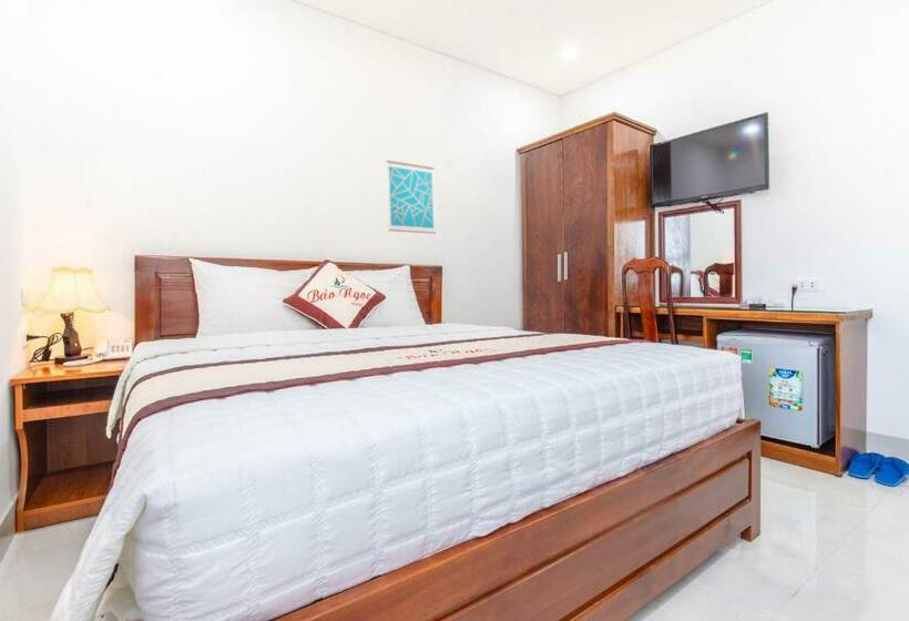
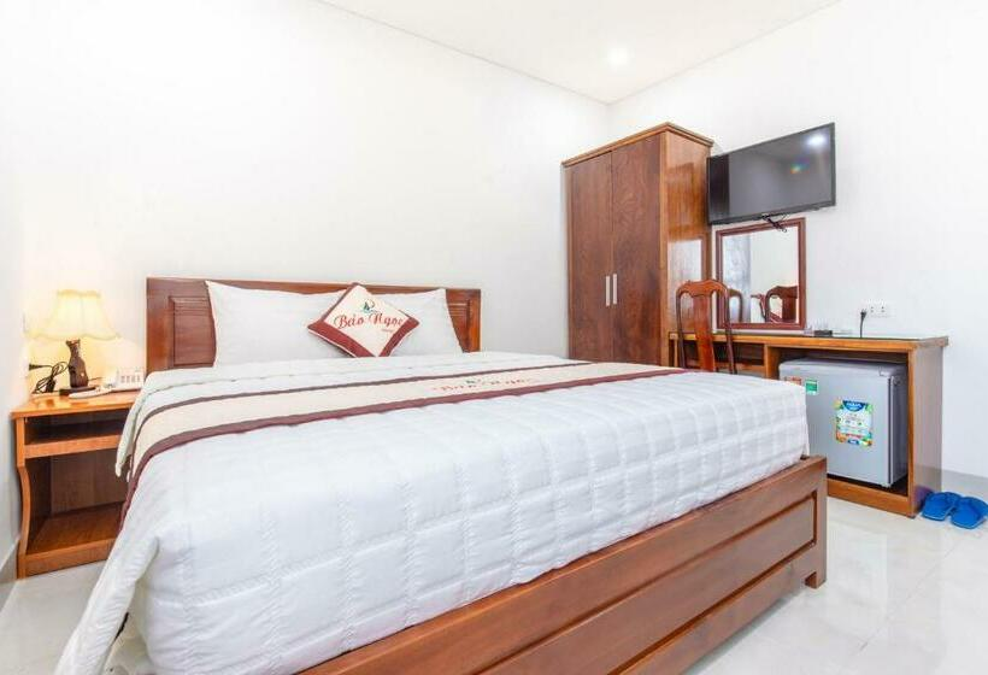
- wall art (411, 197)
